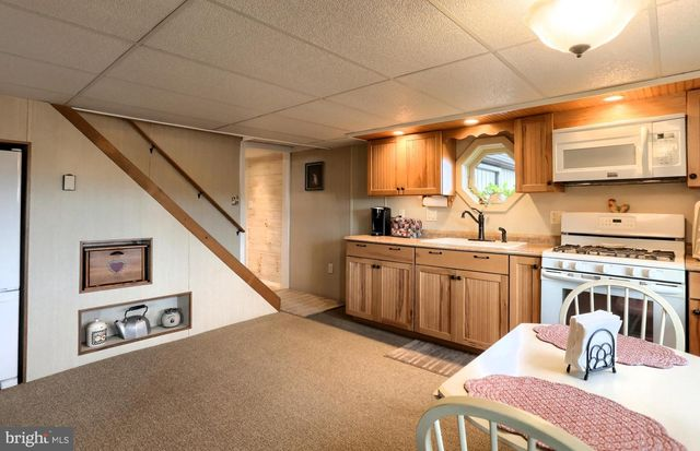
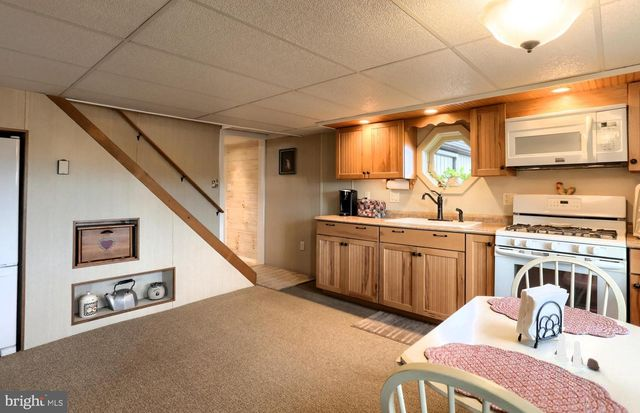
+ salt and pepper shaker set (574, 348)
